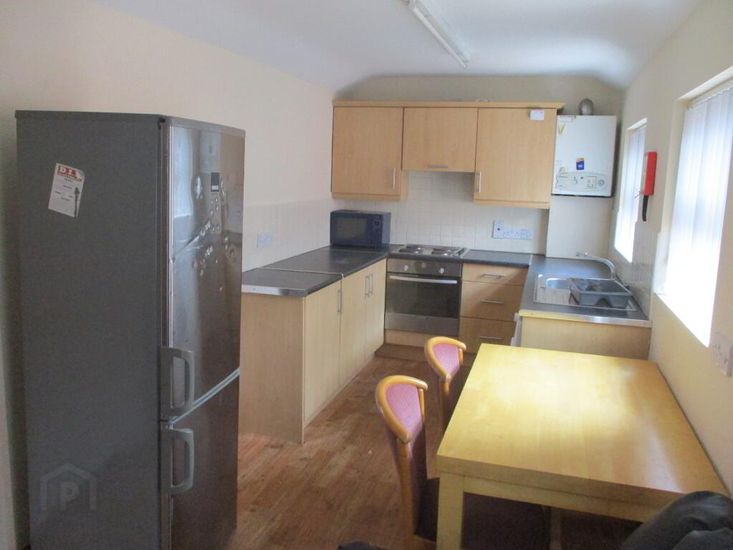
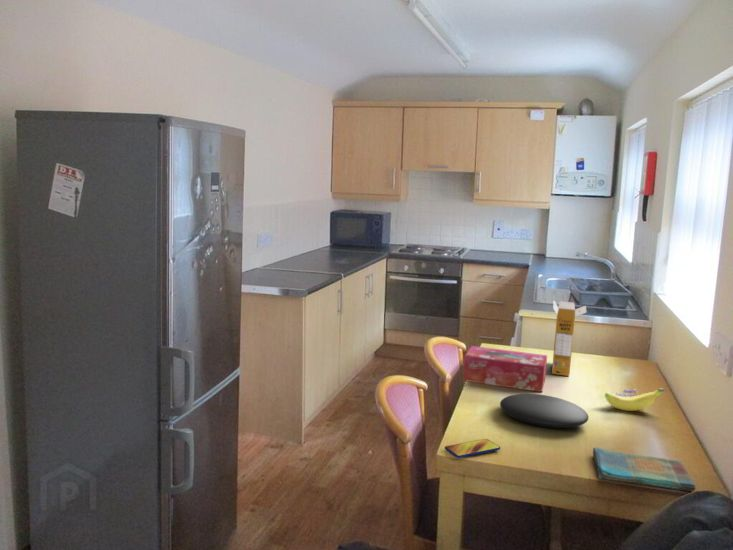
+ plate (543, 409)
+ smartphone (472, 448)
+ banana (632, 397)
+ dish towel (641, 467)
+ tissue box (505, 367)
+ cereal box (566, 336)
